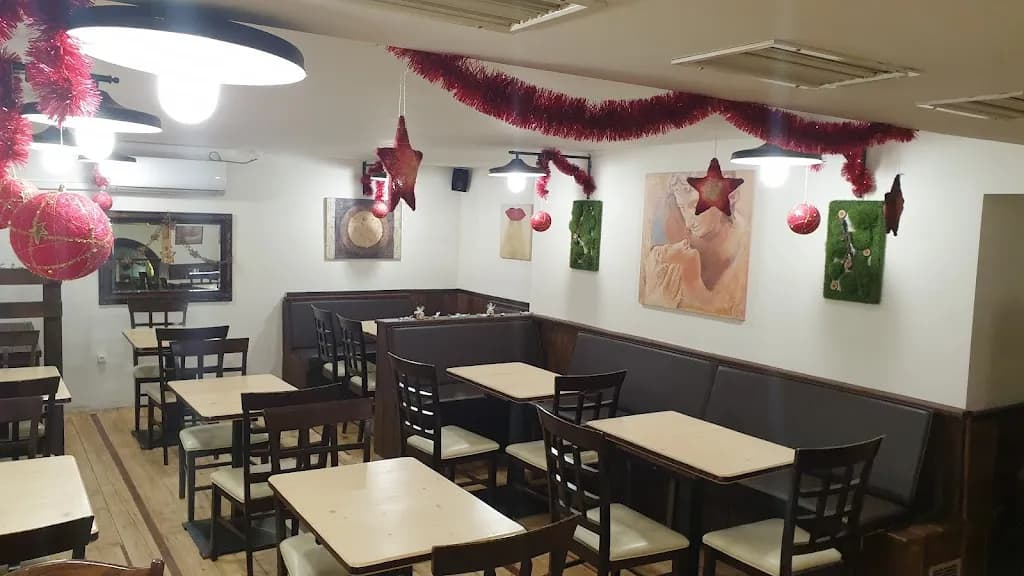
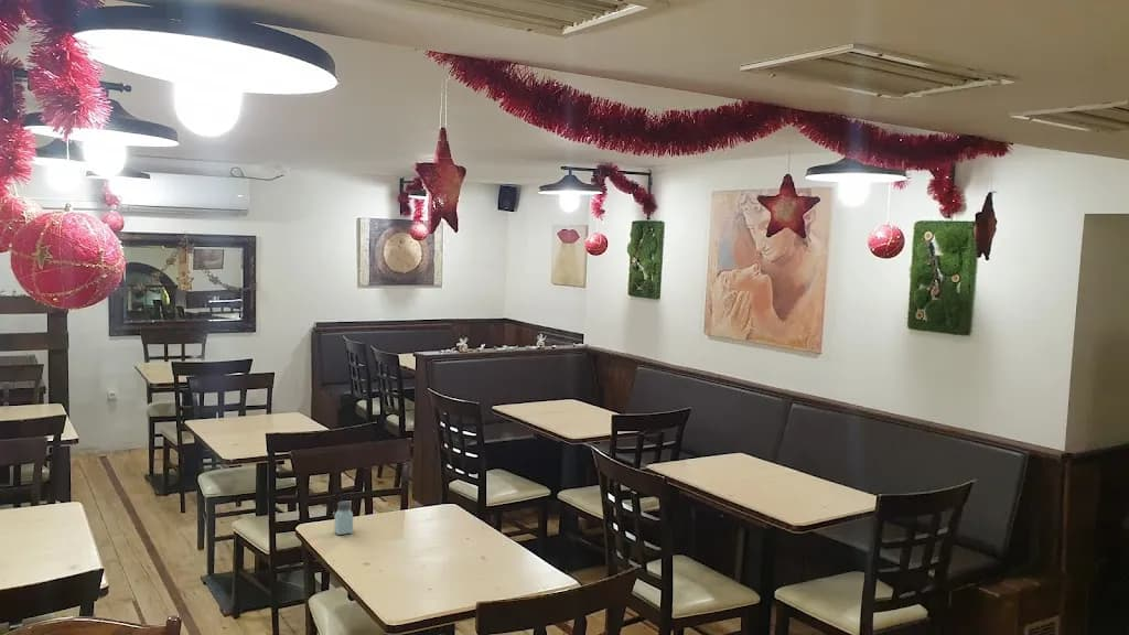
+ saltshaker (343, 517)
